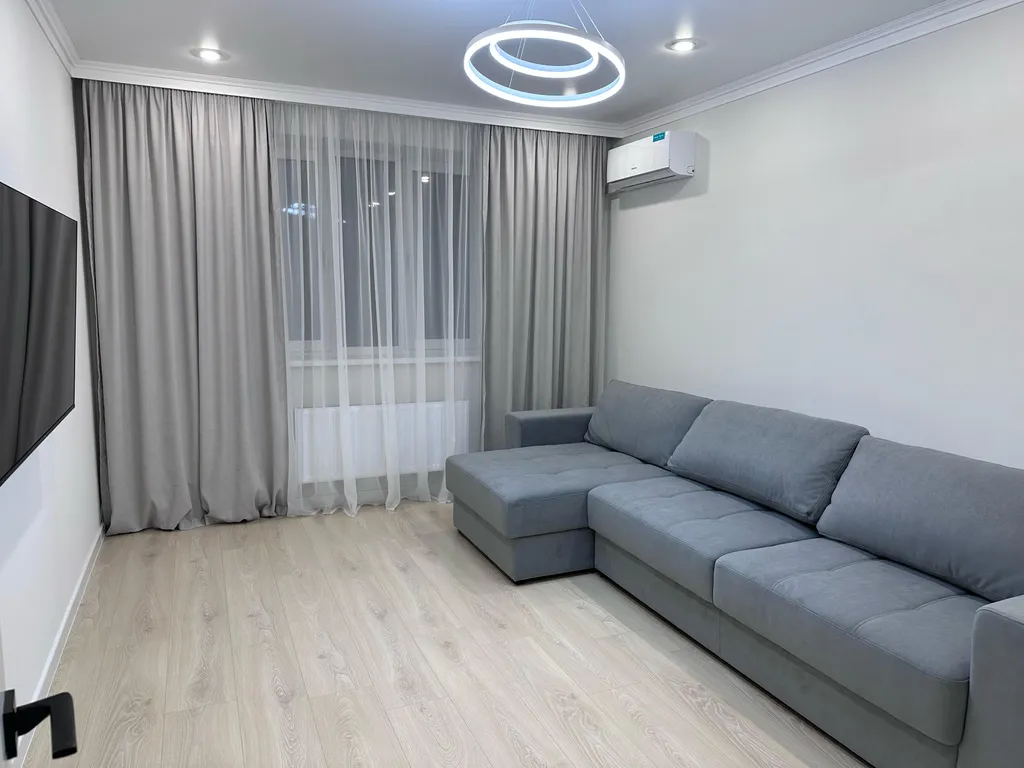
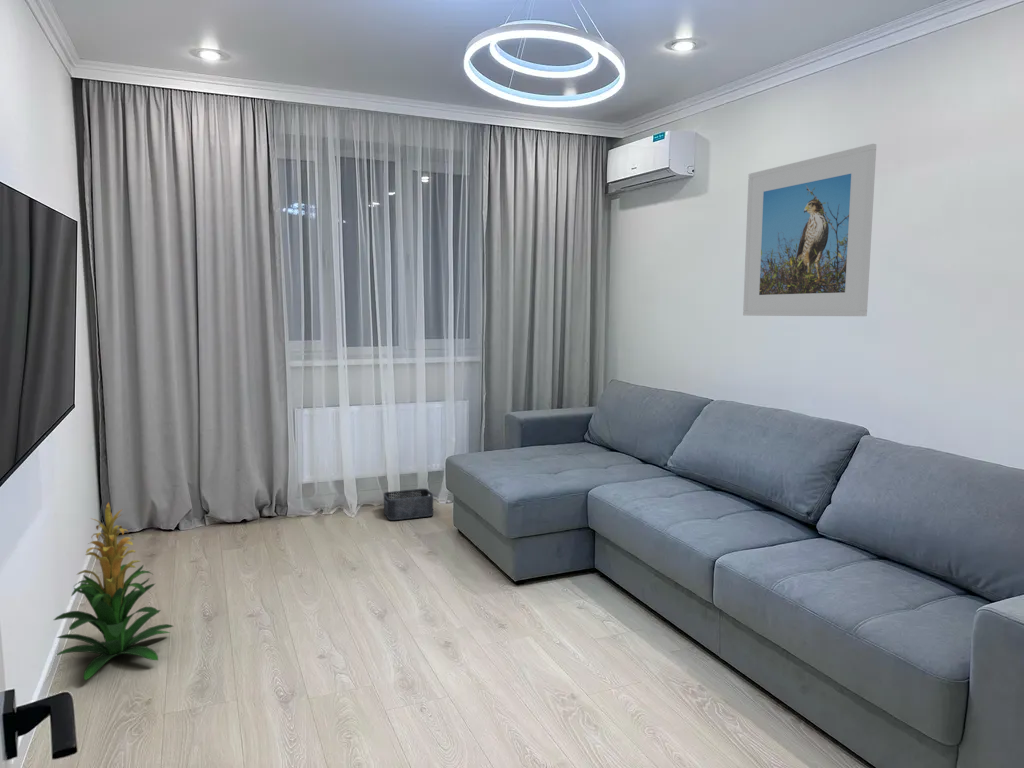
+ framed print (802, 238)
+ storage bin (408, 504)
+ indoor plant (111, 580)
